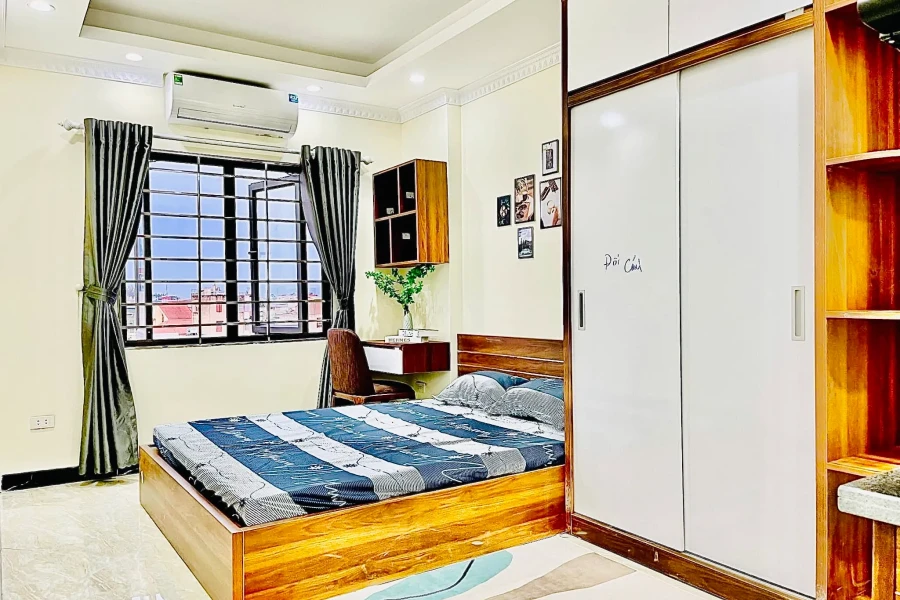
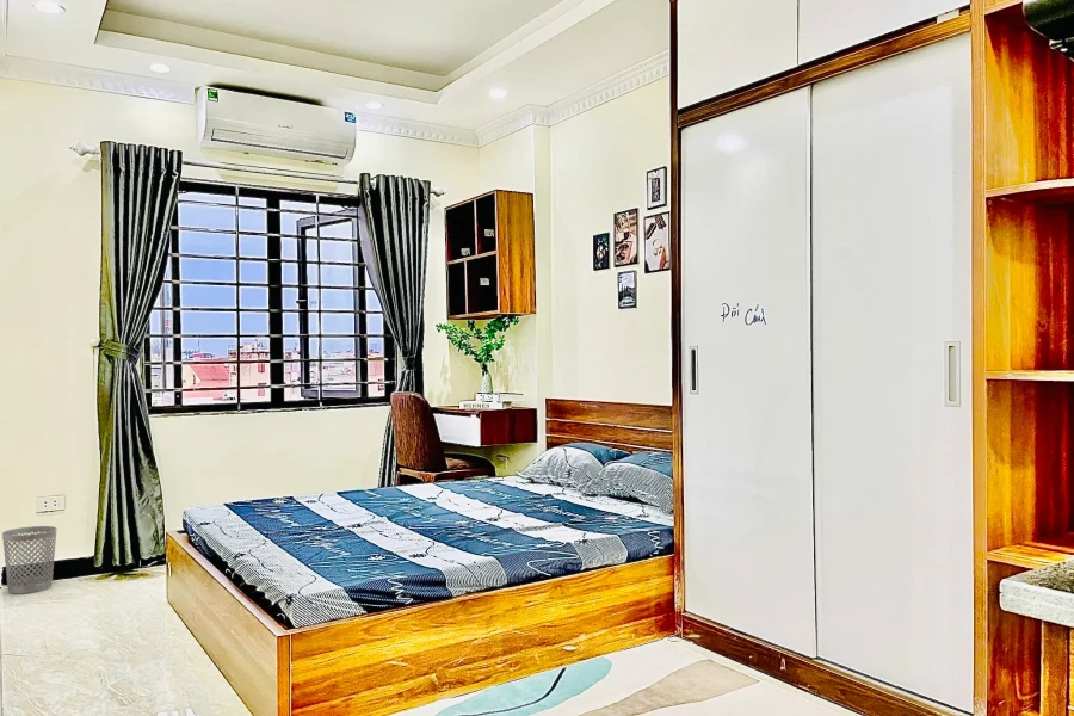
+ wastebasket (30, 558)
